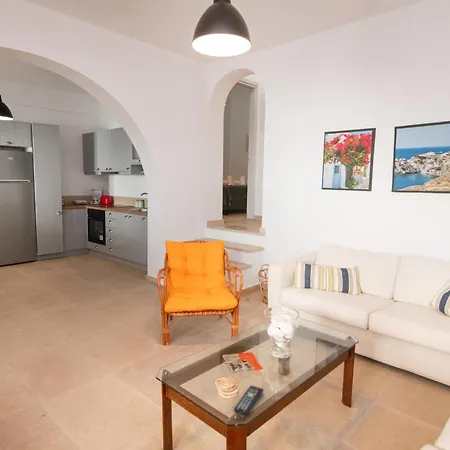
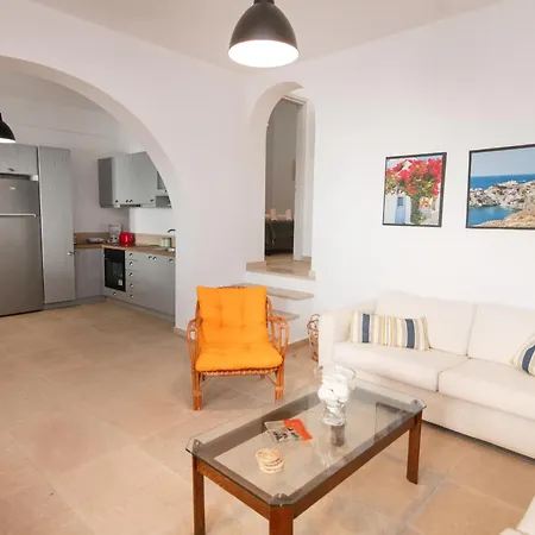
- remote control (249, 399)
